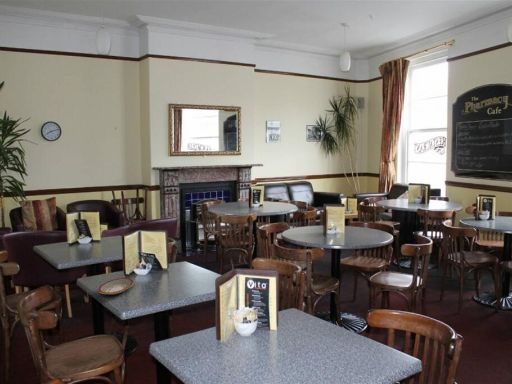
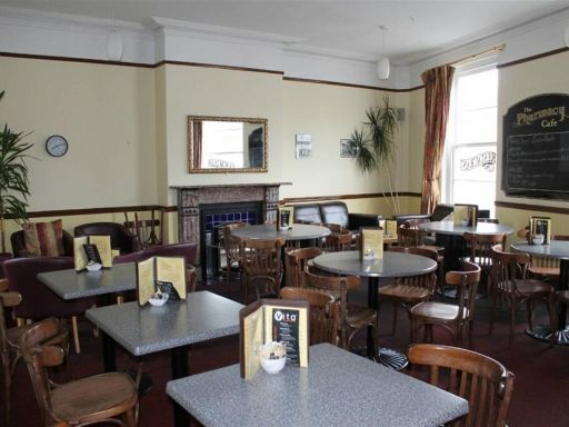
- plate (116, 287)
